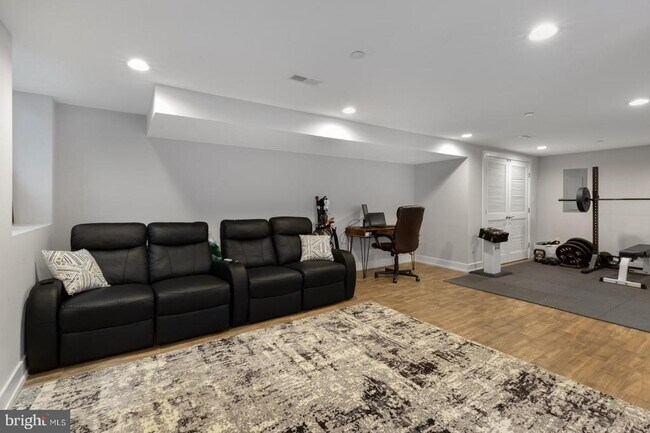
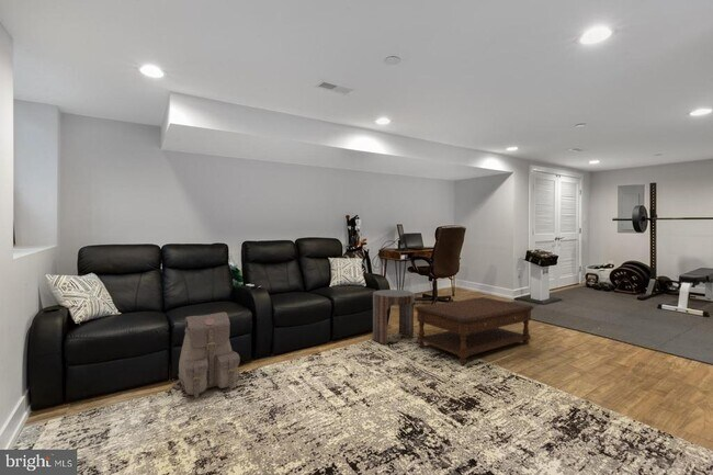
+ backpack (206, 350)
+ side table (399, 315)
+ coffee table (474, 326)
